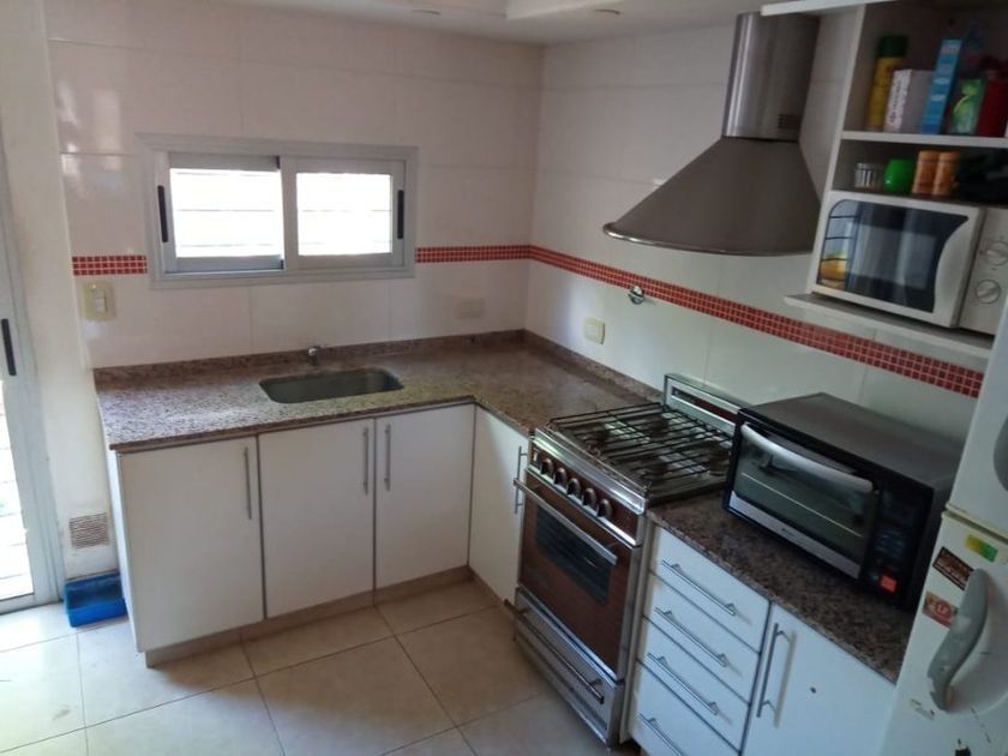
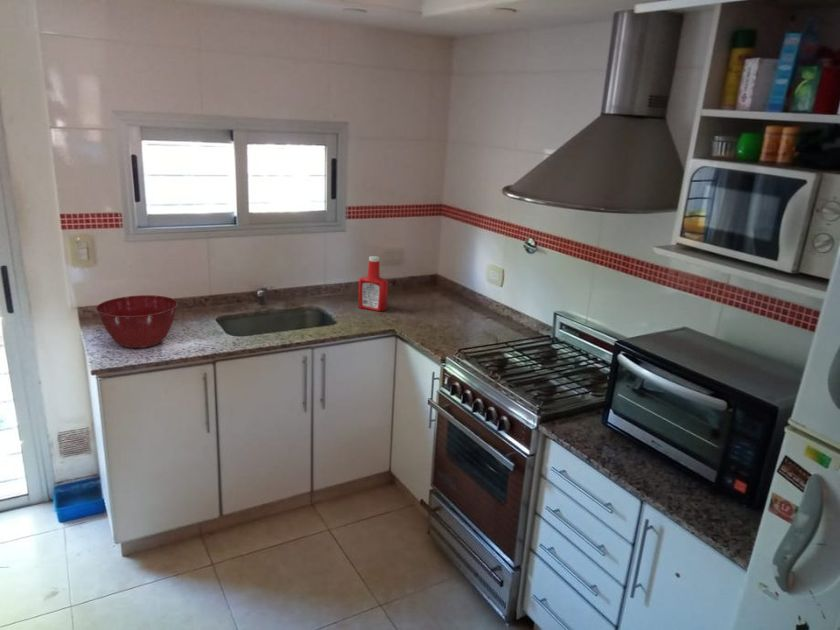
+ mixing bowl (139, 323)
+ soap bottle (373, 282)
